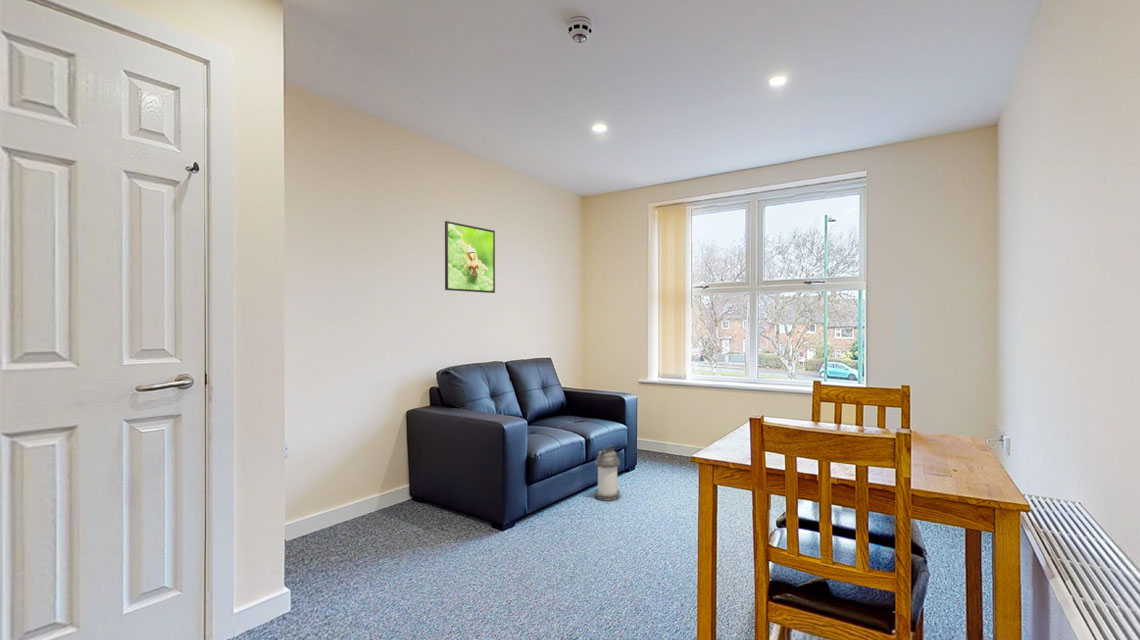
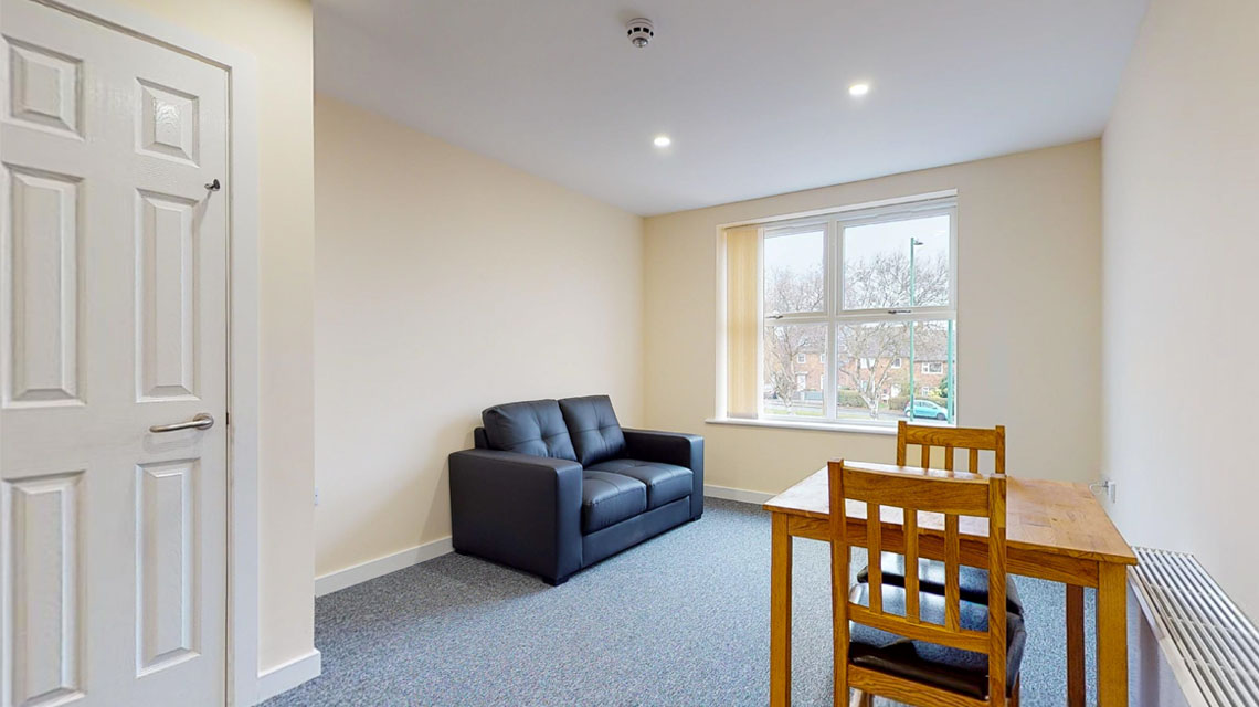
- lantern (607, 471)
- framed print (471, 258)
